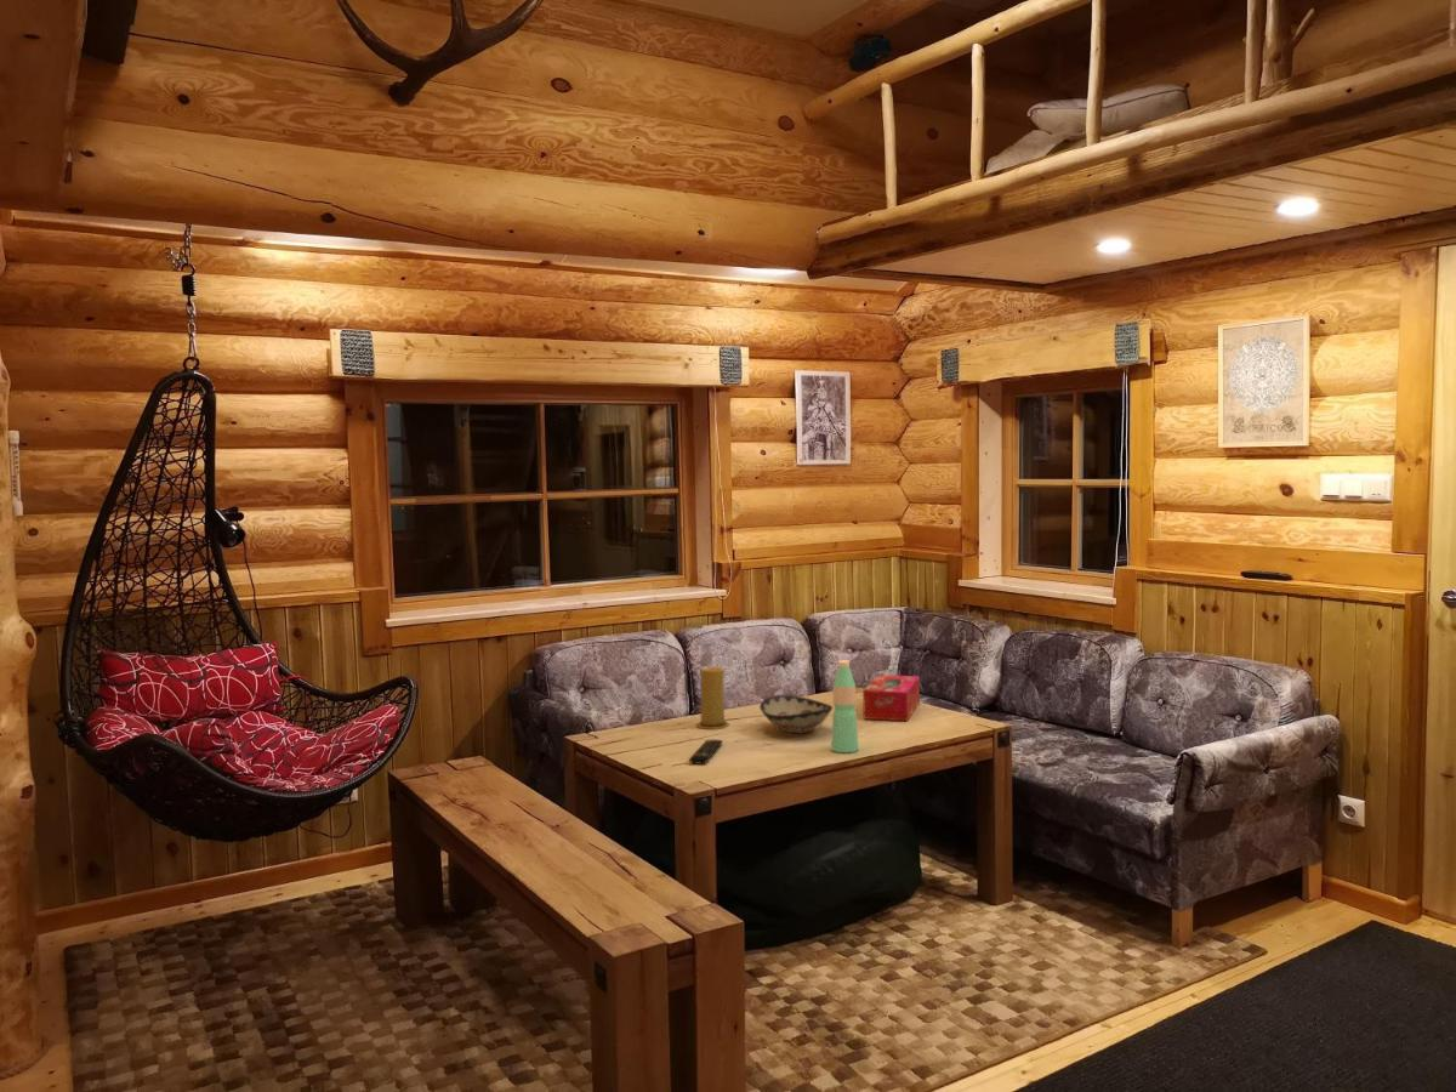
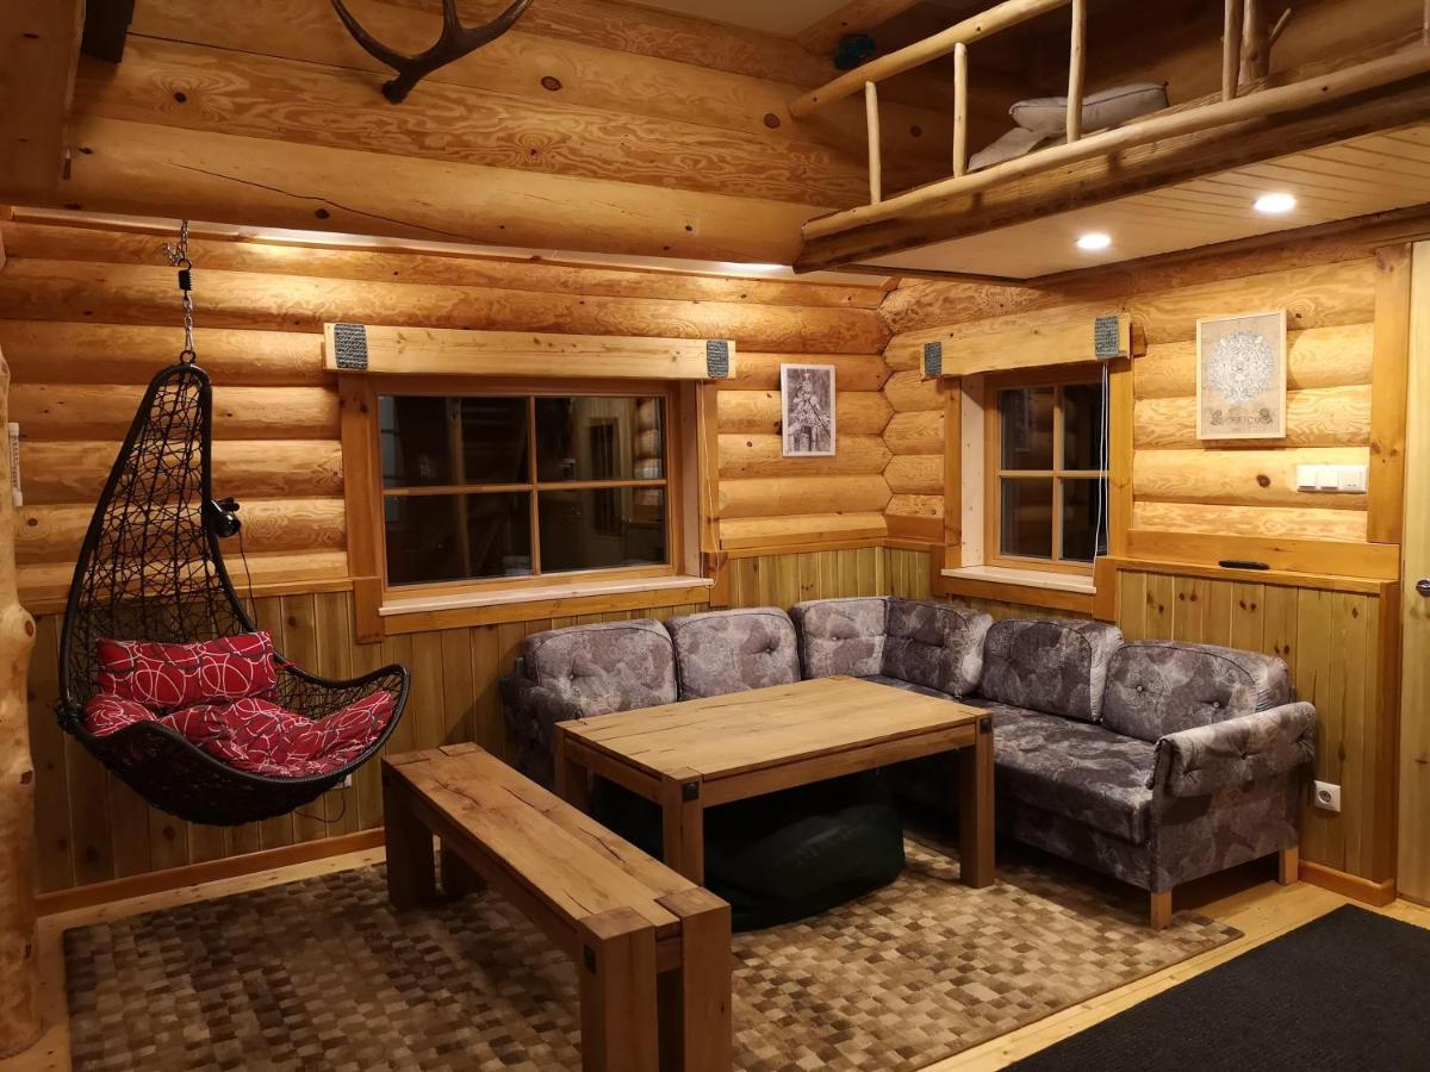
- water bottle (843, 705)
- decorative bowl (796, 716)
- tissue box (892, 696)
- remote control (706, 751)
- candle (711, 696)
